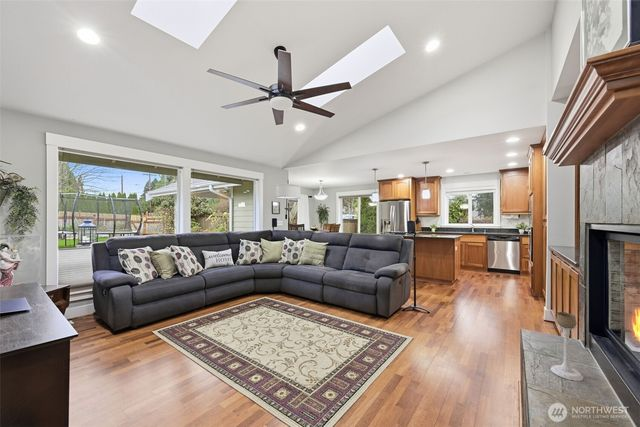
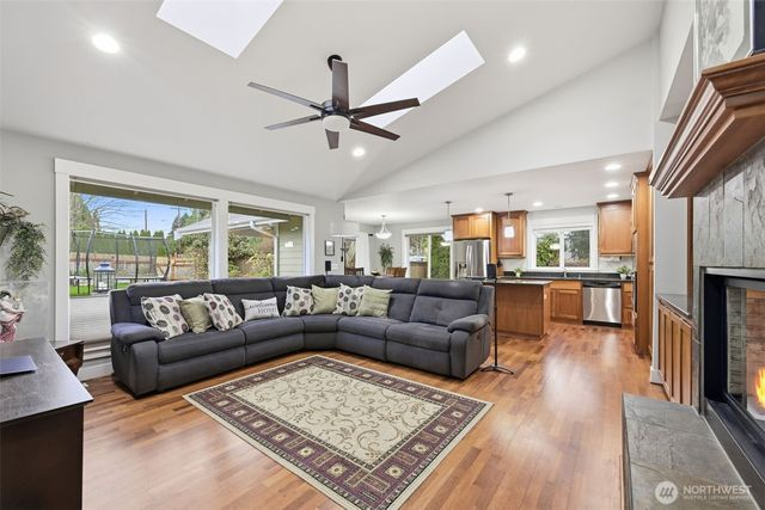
- candle holder (566, 343)
